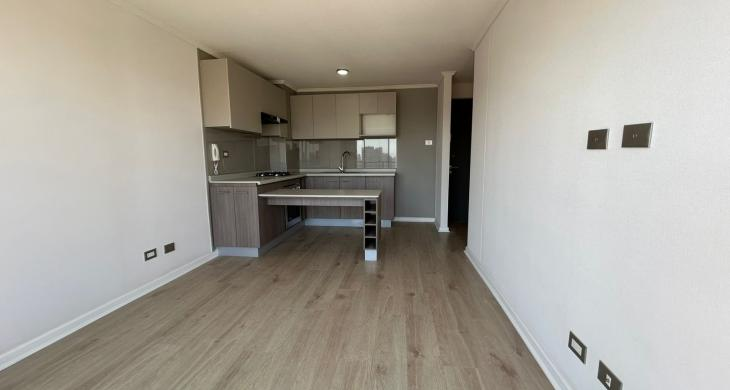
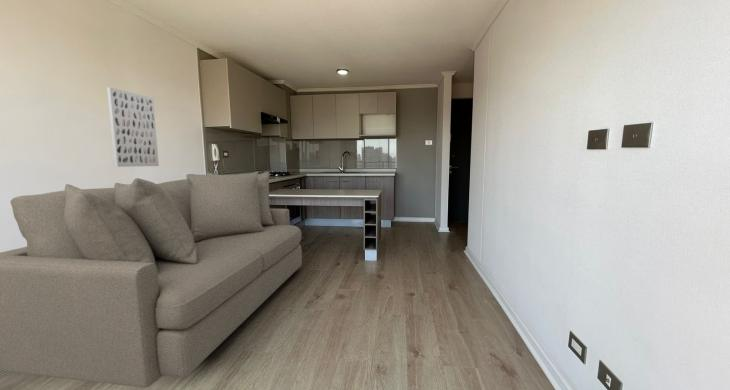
+ wall art (135, 130)
+ sofa (192, 240)
